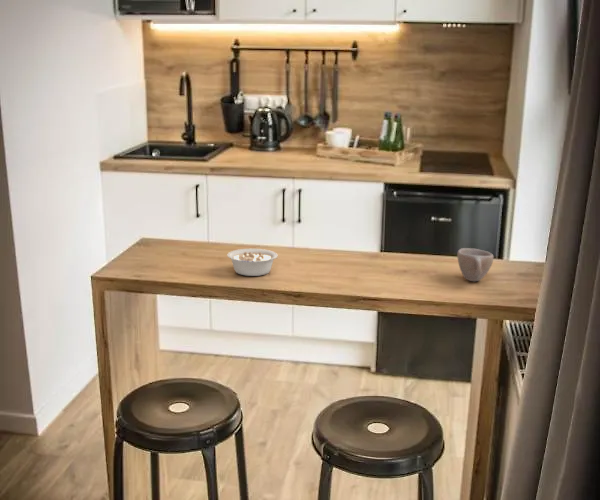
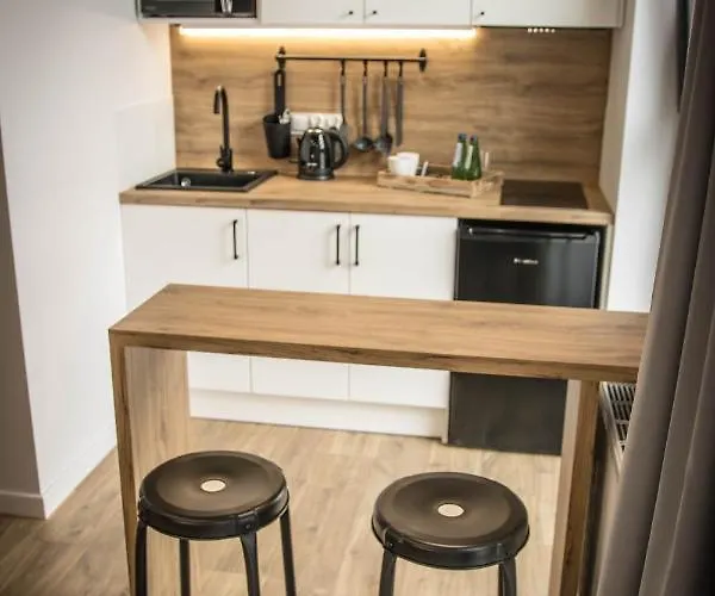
- cup (475, 267)
- legume (254, 261)
